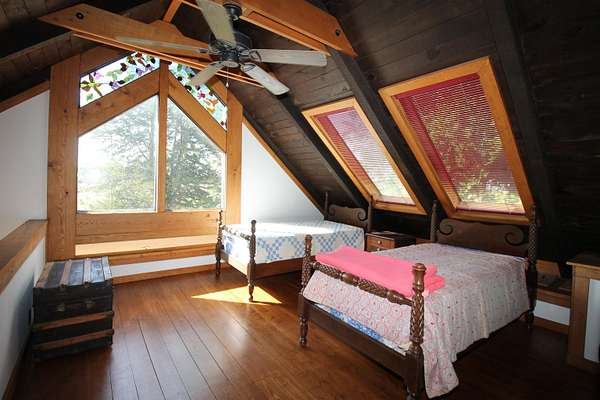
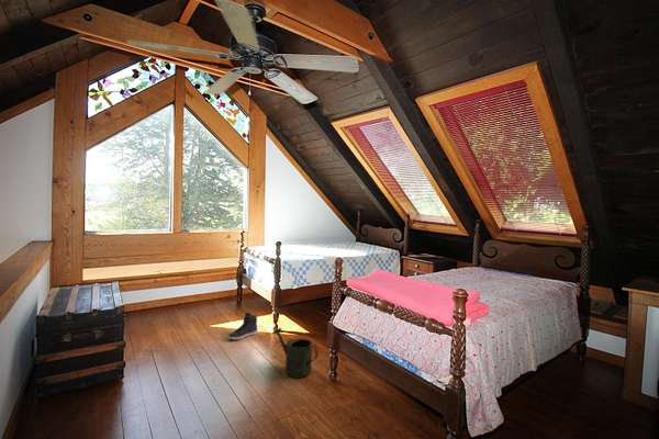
+ sneaker (243, 324)
+ watering can (293, 351)
